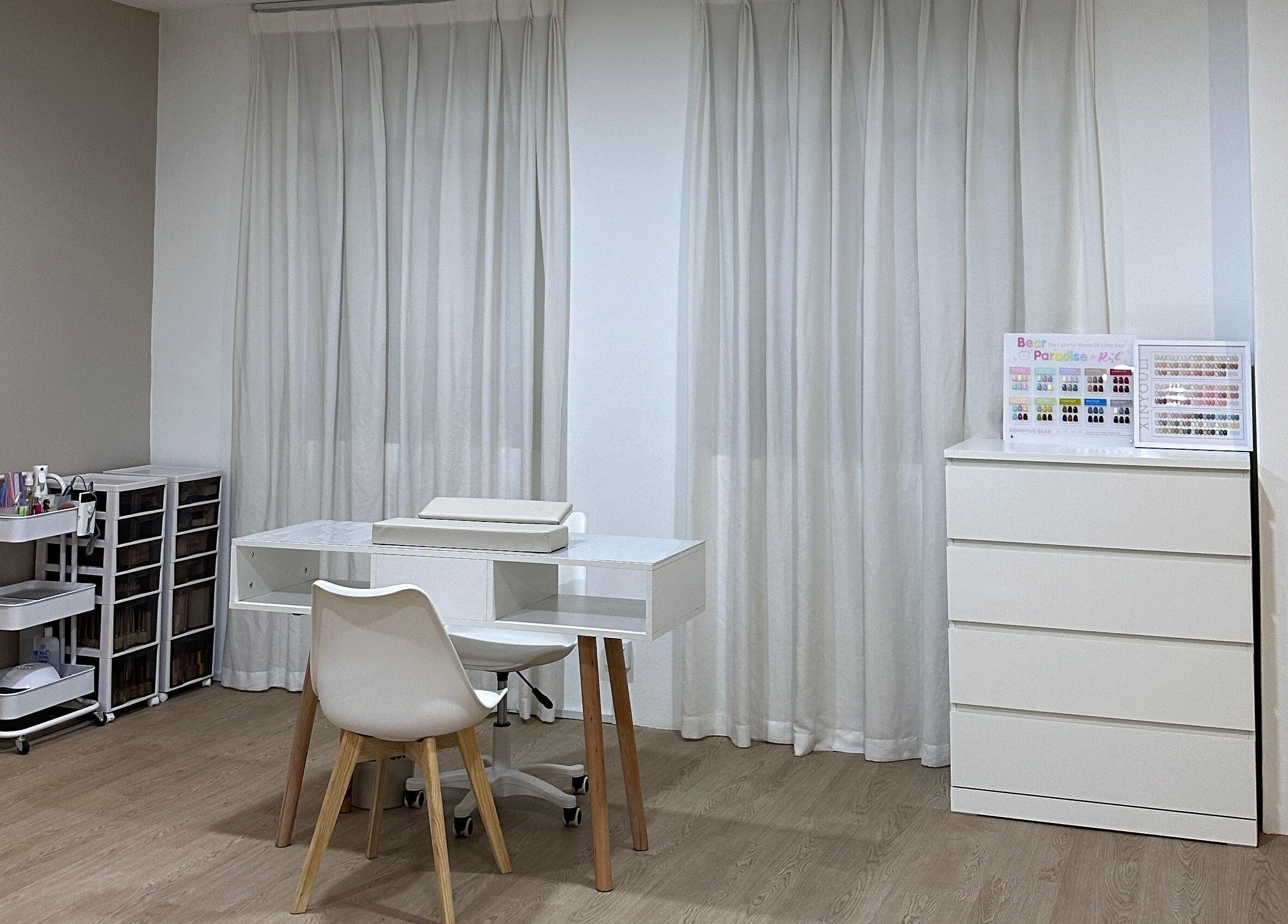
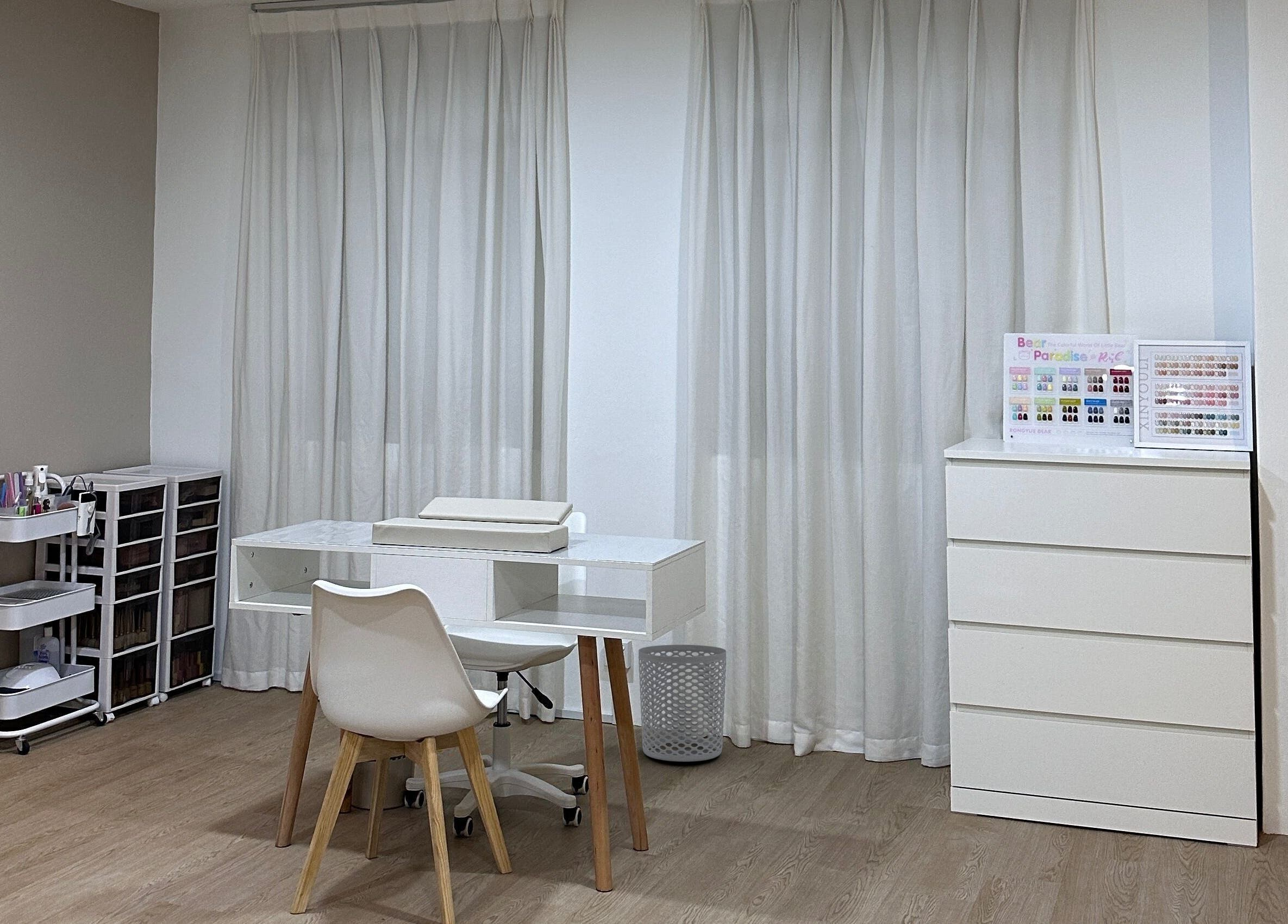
+ waste bin (682, 703)
